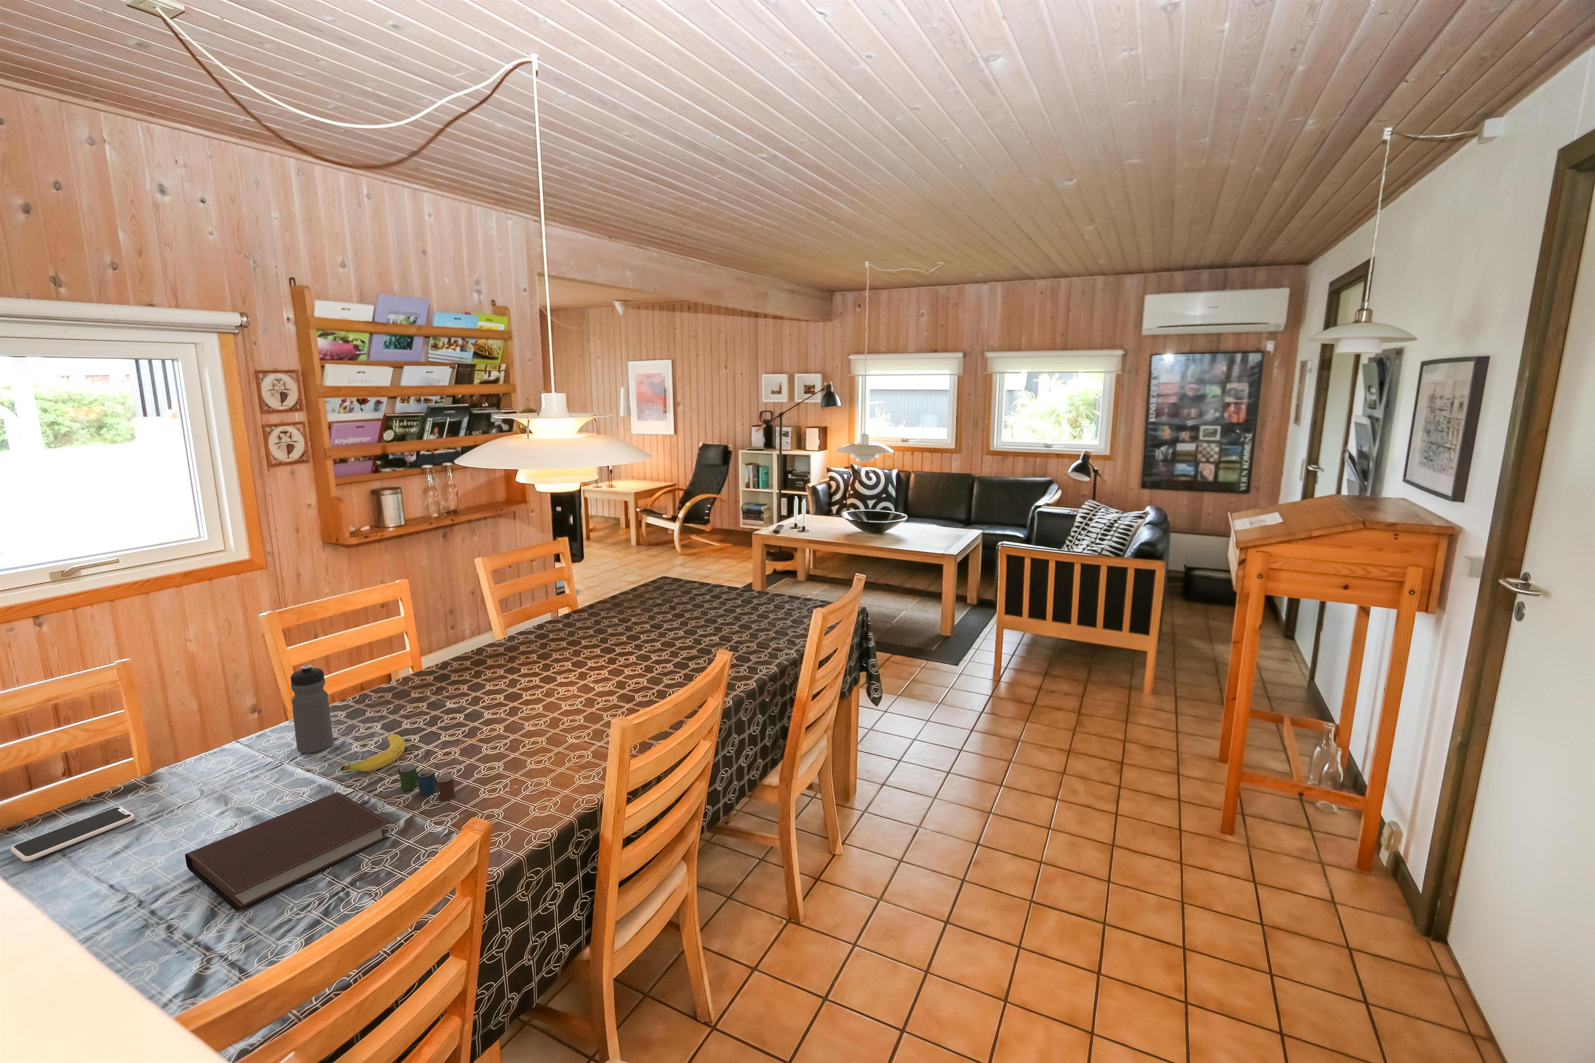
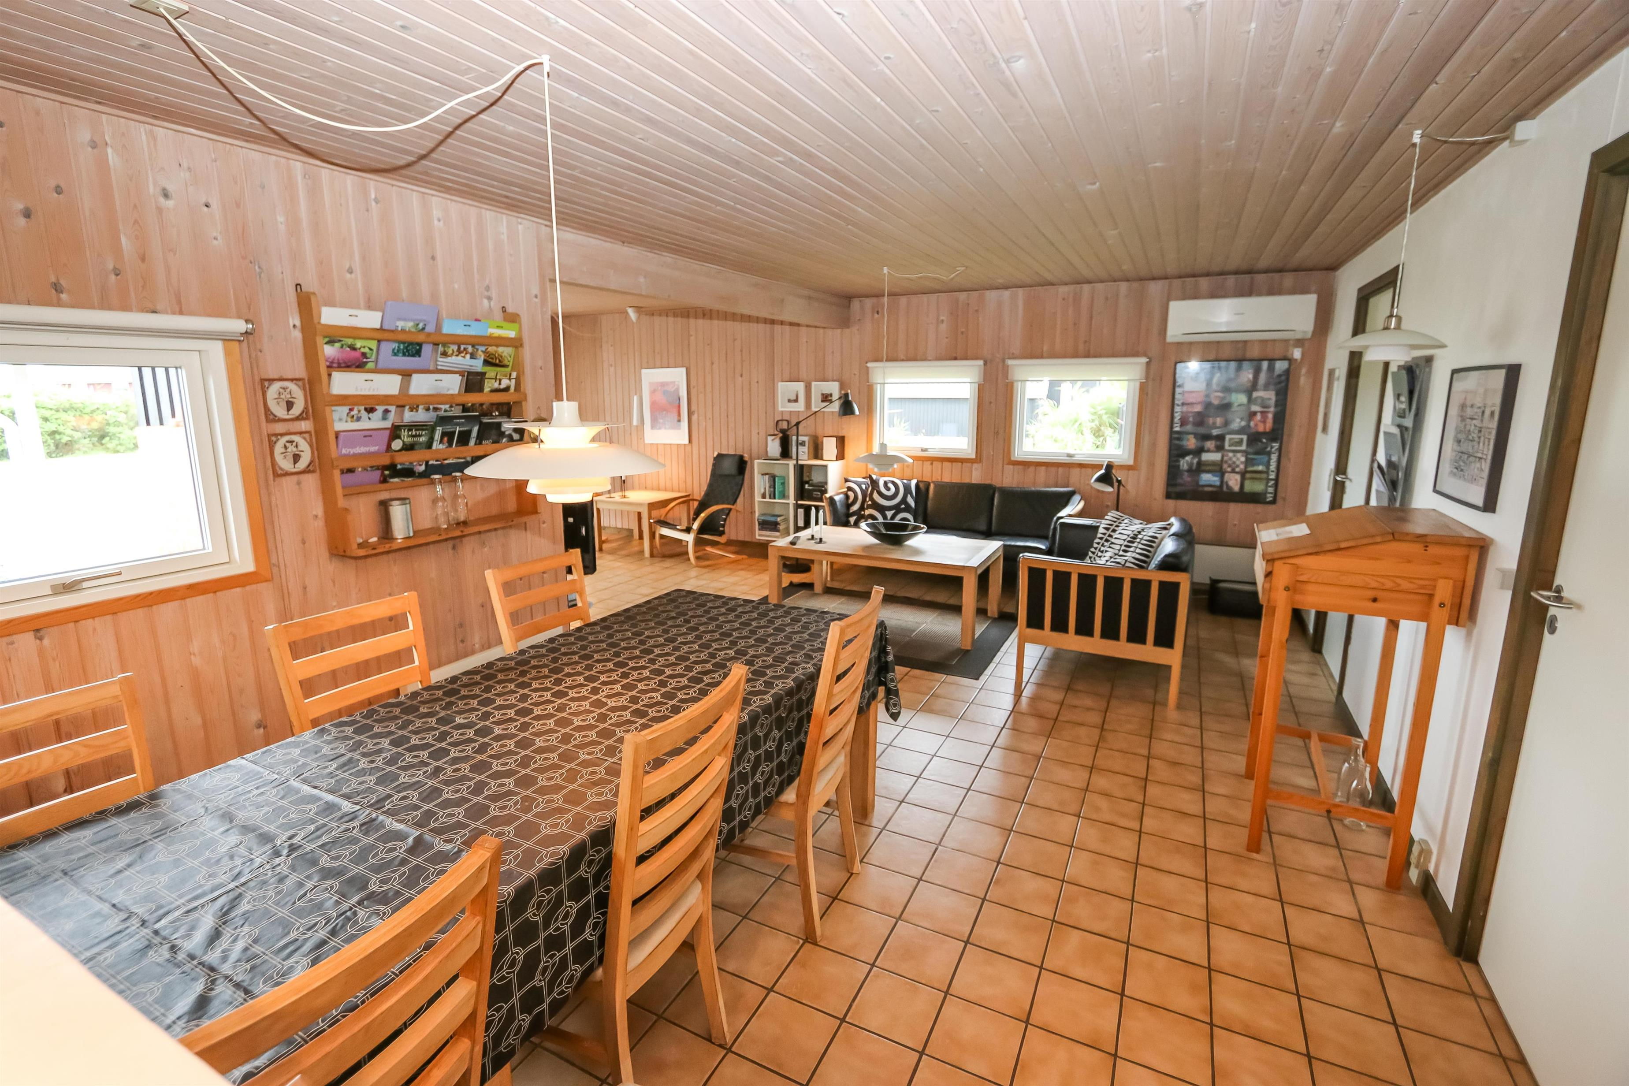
- water bottle (311, 707)
- notebook (292, 844)
- smartphone (75, 832)
- fruit (375, 756)
- cup (424, 775)
